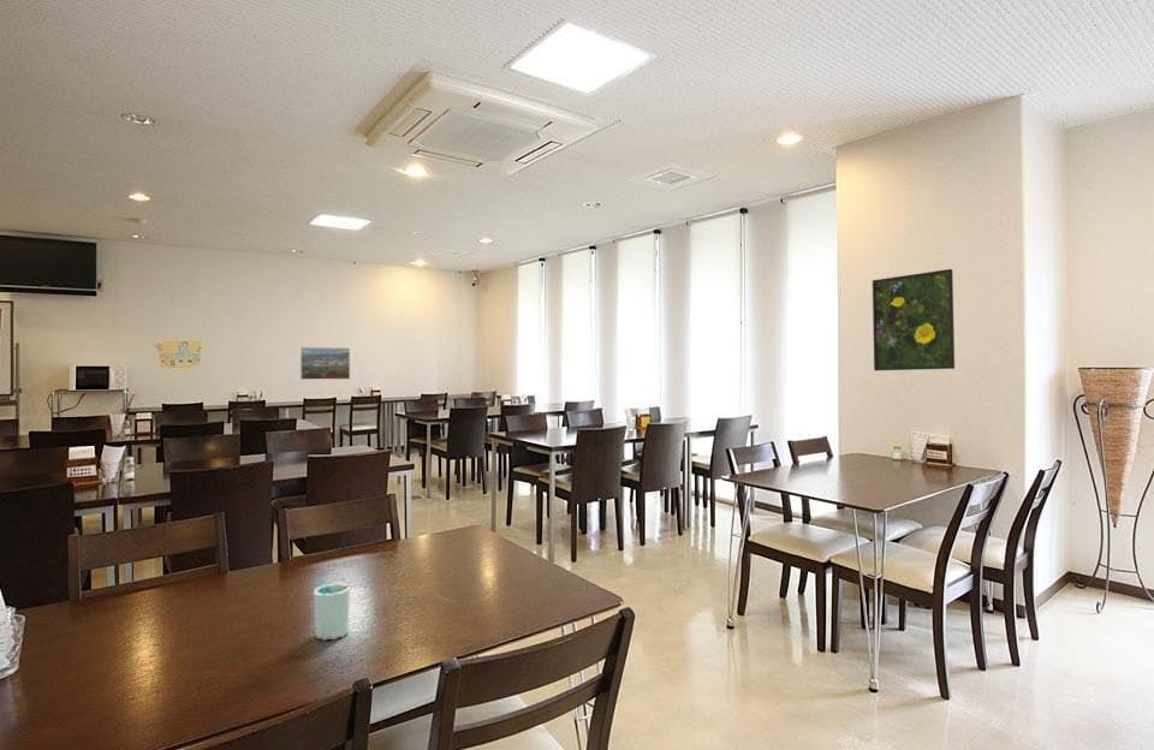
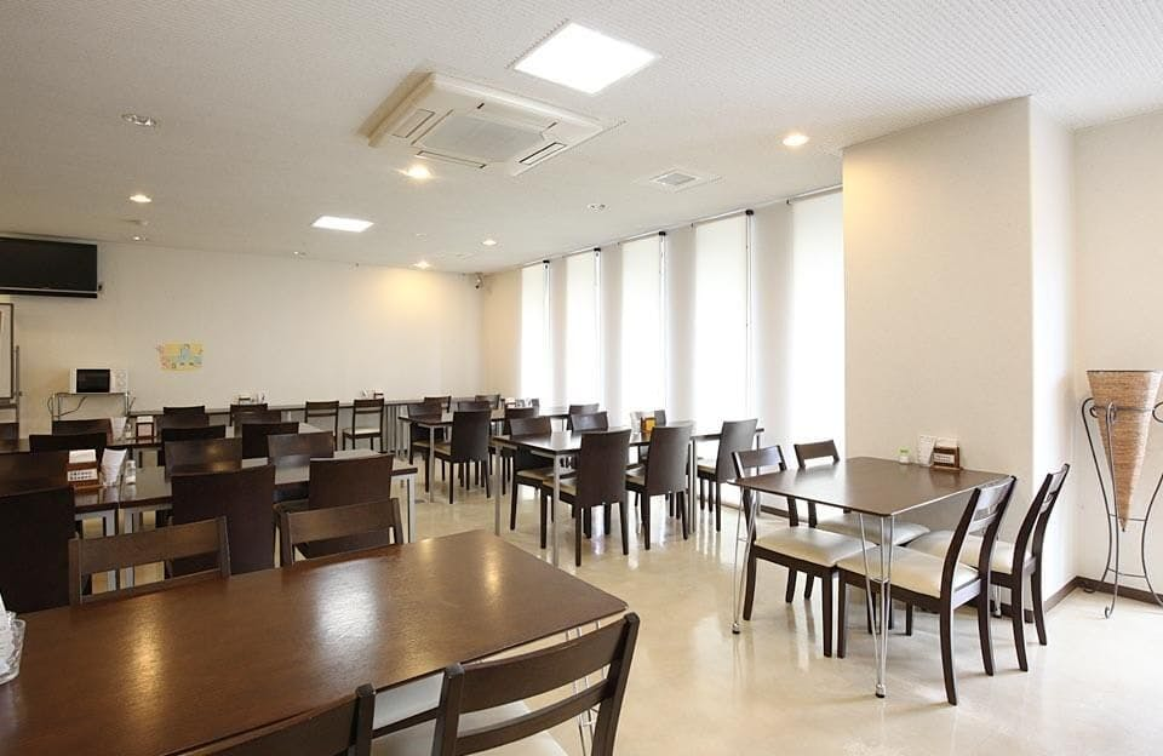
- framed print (325, 363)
- cup (333, 606)
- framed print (911, 322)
